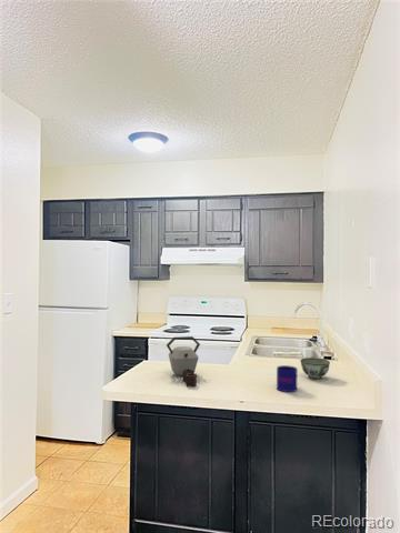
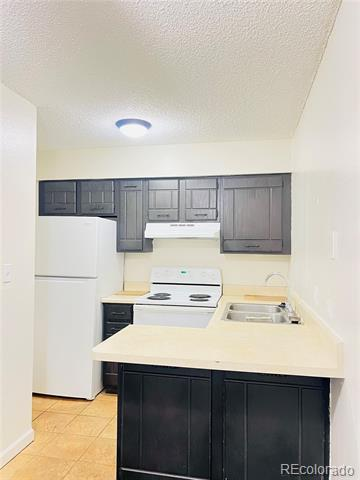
- bowl (314, 369)
- mug (287, 376)
- kettle (186, 359)
